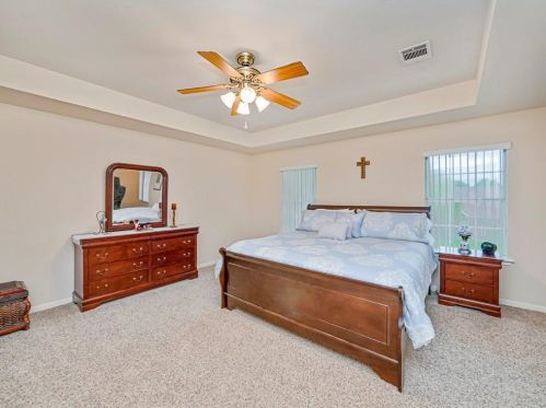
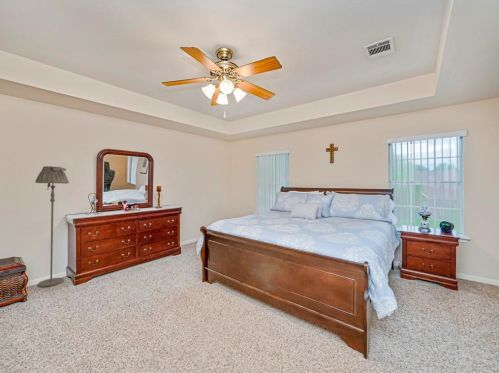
+ floor lamp (51, 224)
